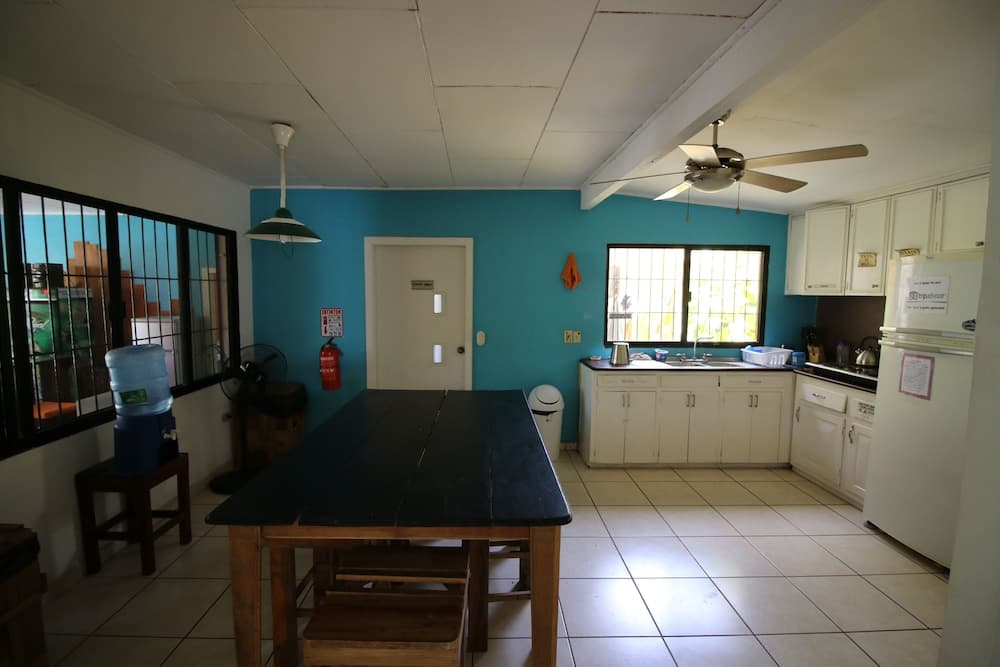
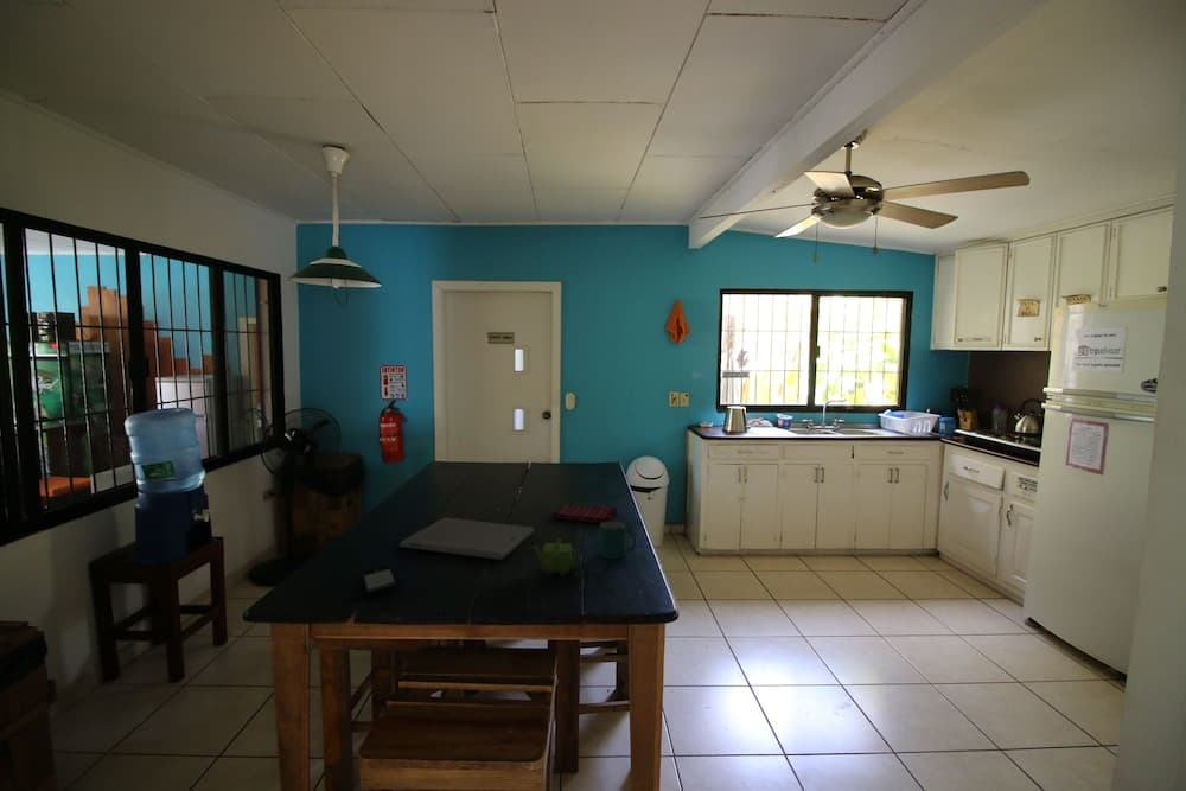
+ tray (470, 536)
+ teapot (553, 557)
+ smartphone (378, 578)
+ mug (617, 540)
+ dish towel (585, 511)
